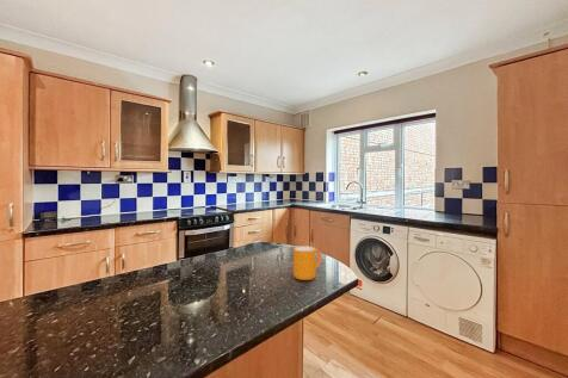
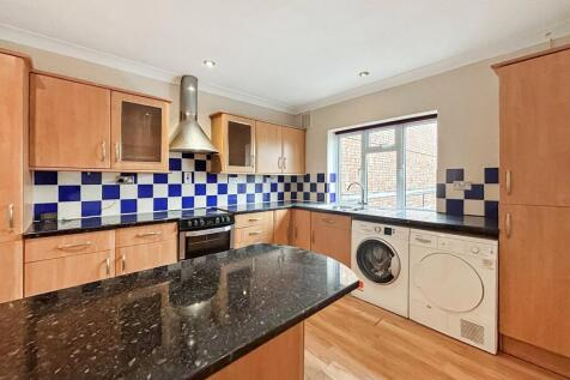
- mug (308, 261)
